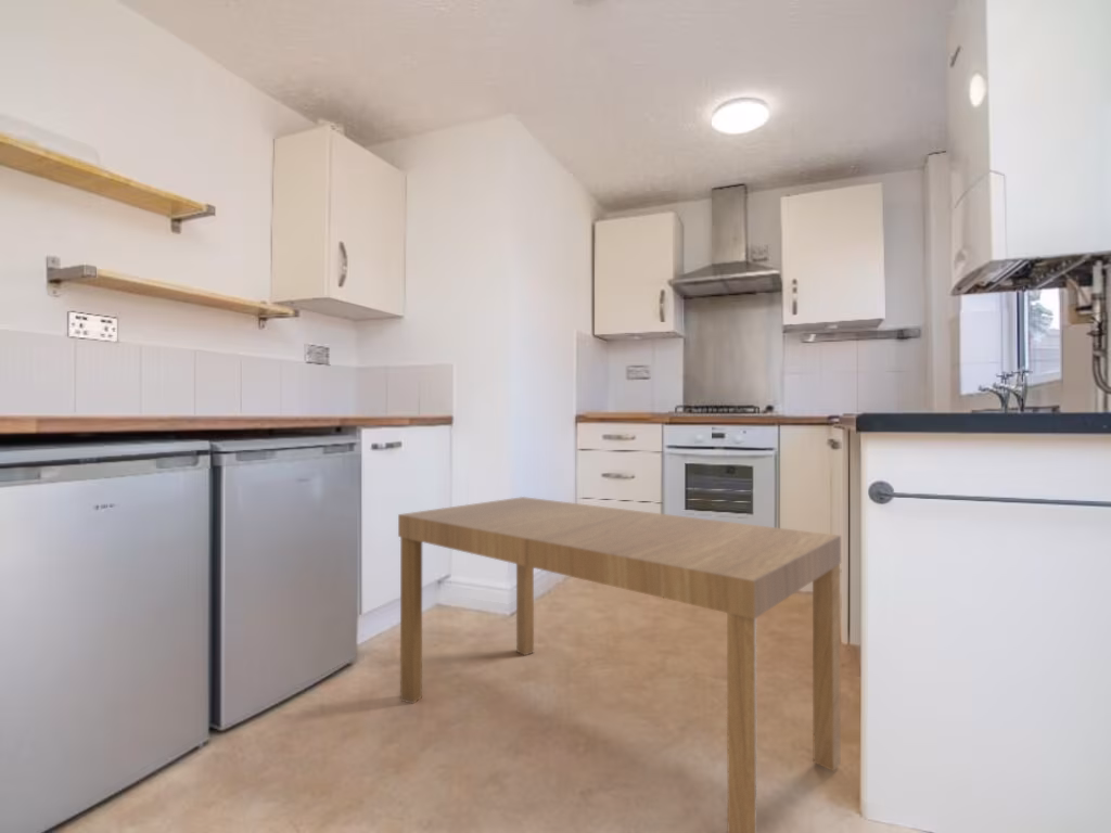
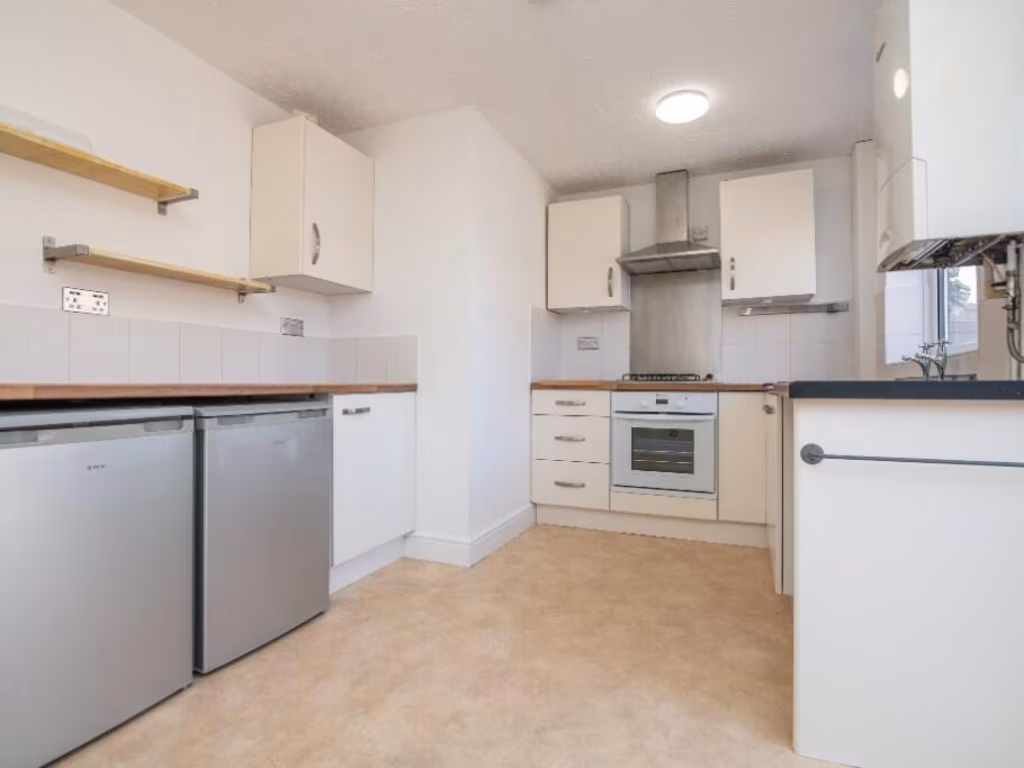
- dining table (608, 585)
